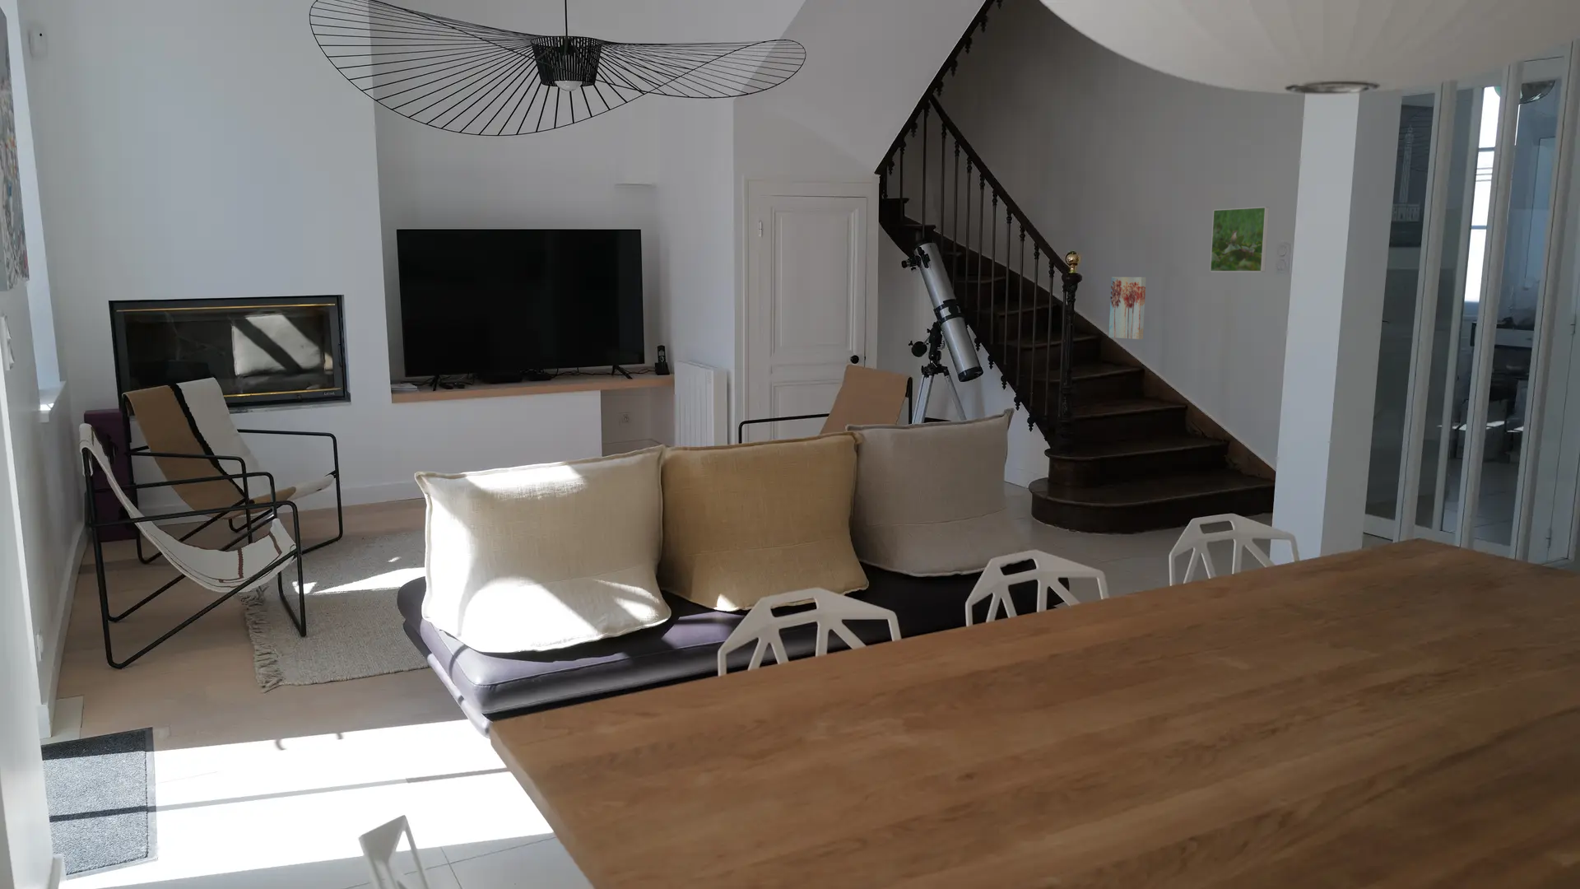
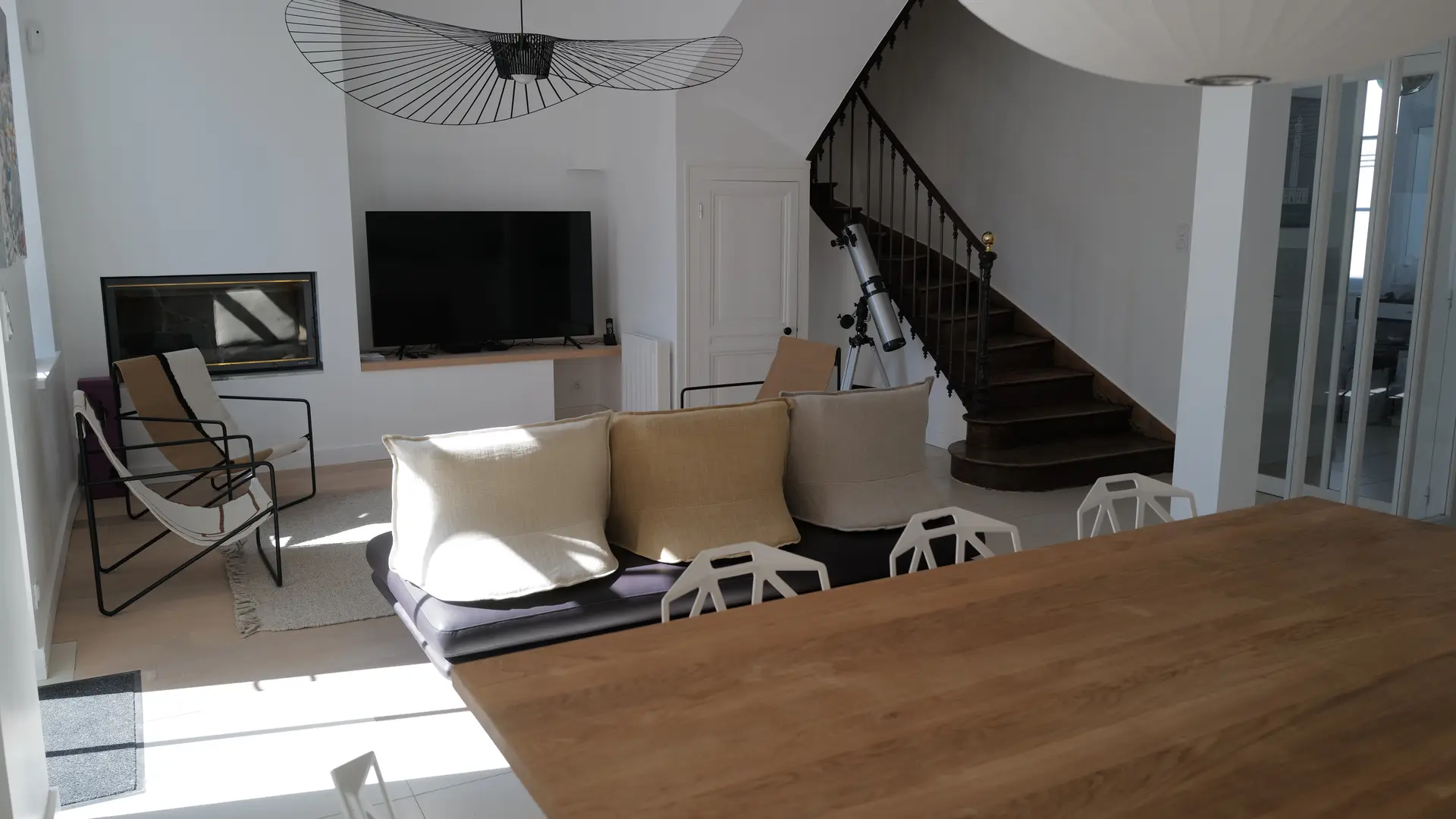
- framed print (1238, 240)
- wall art (1126, 307)
